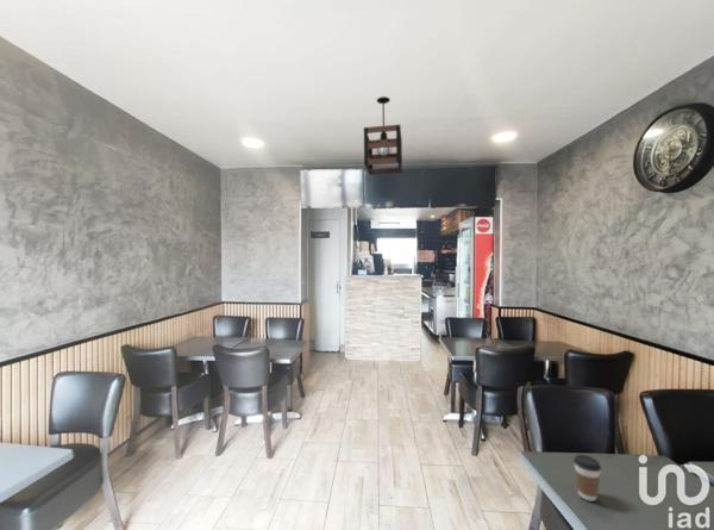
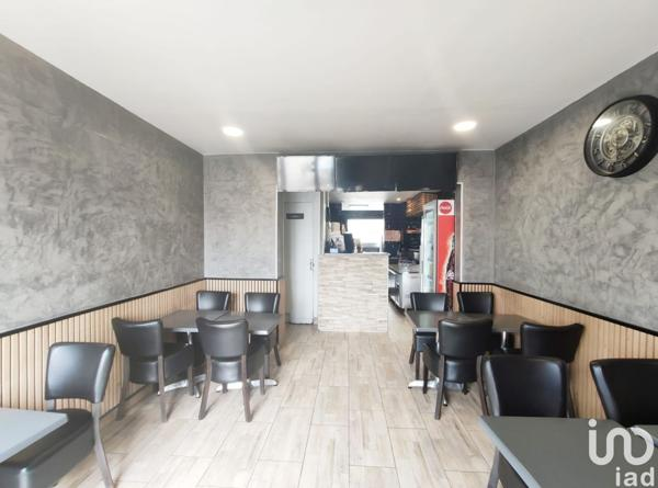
- coffee cup (587, 478)
- pendant light (383, 133)
